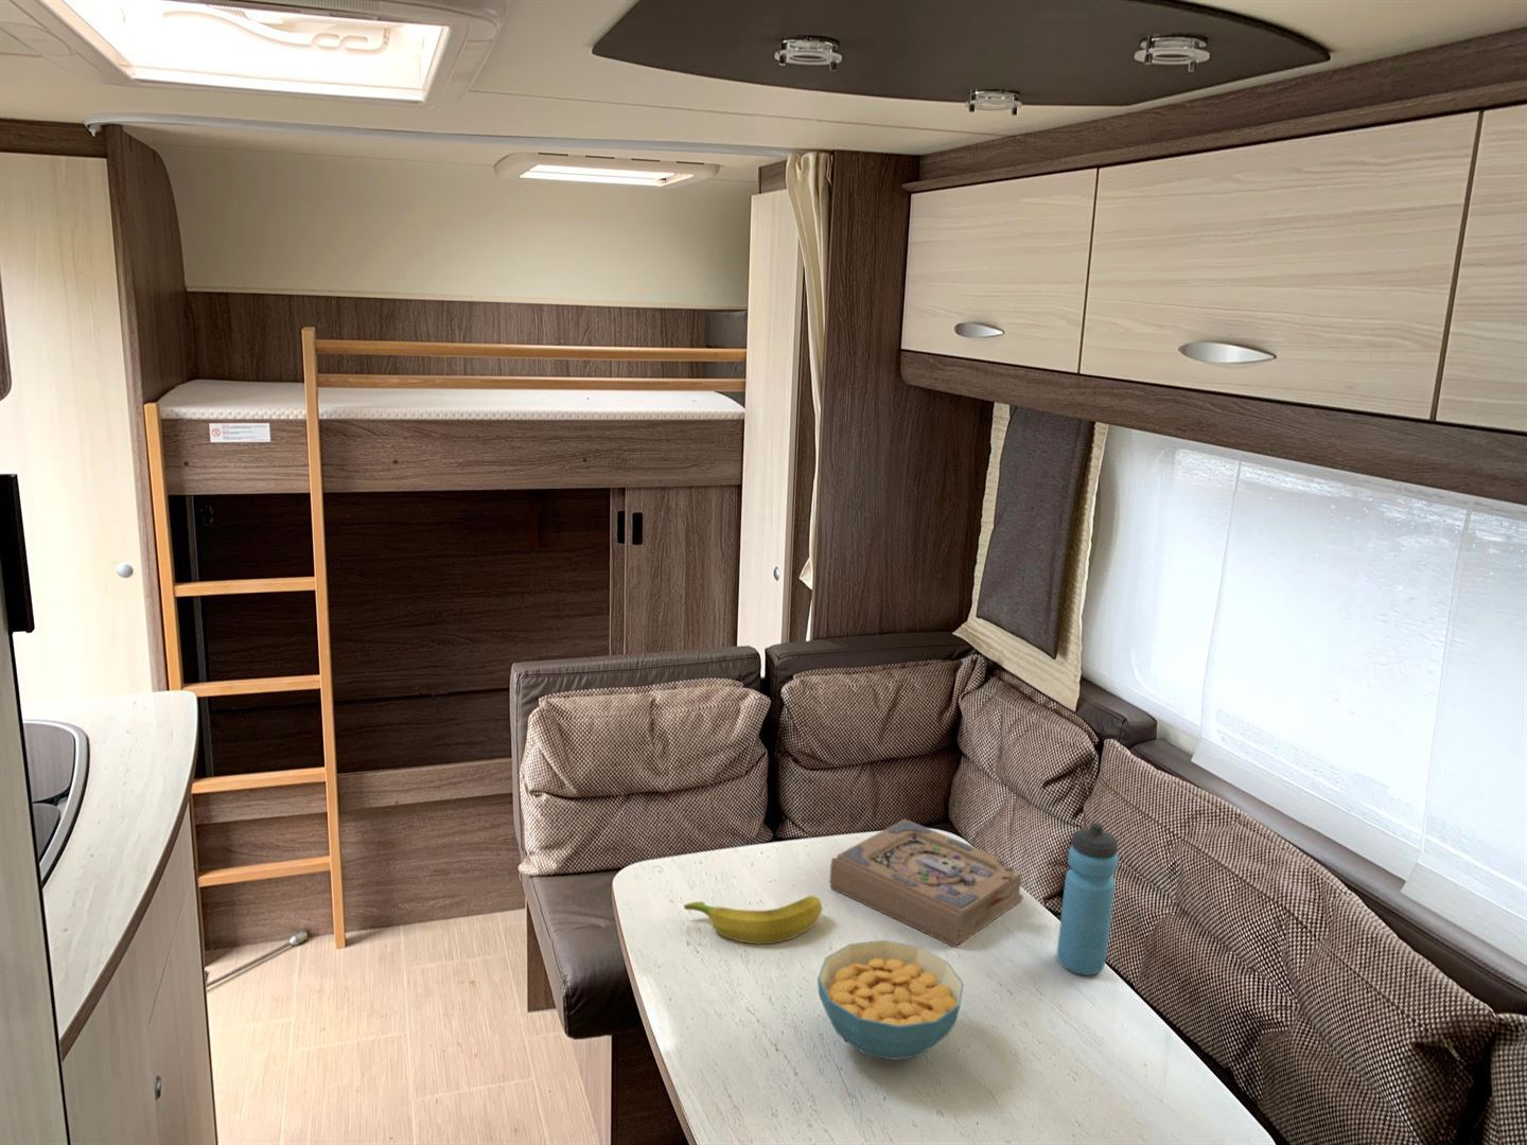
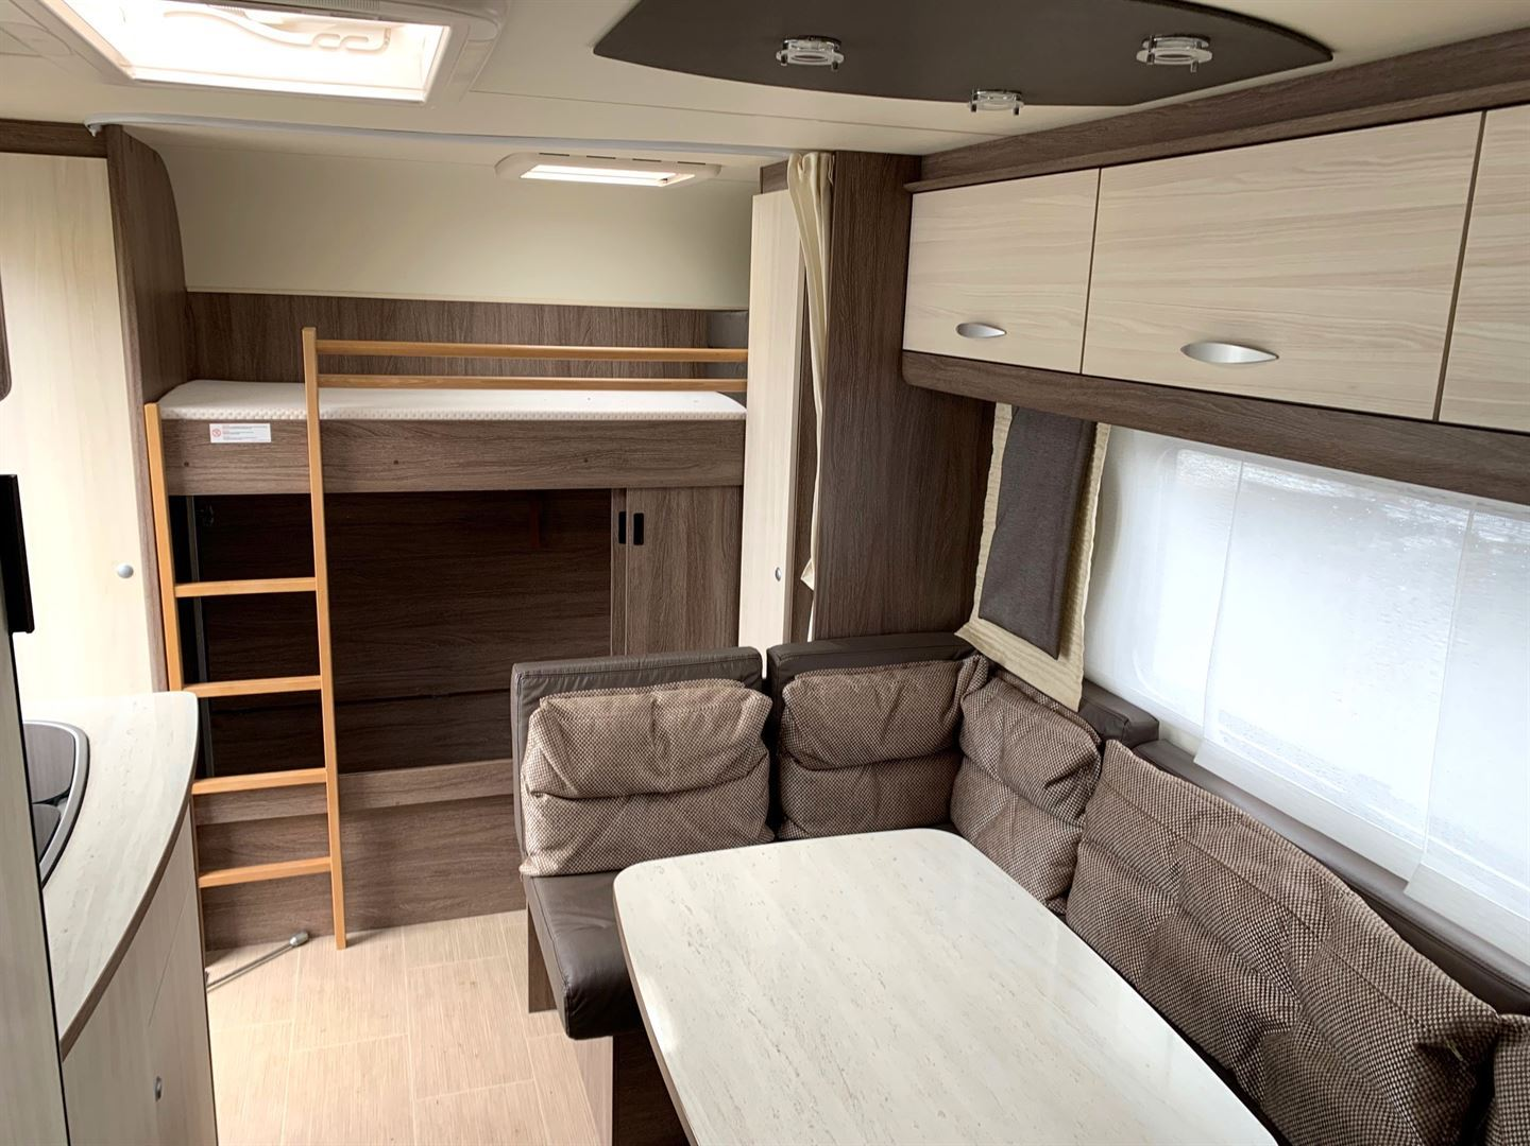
- book (938, 877)
- cereal bowl (887, 1011)
- banana (759, 910)
- water bottle (1088, 895)
